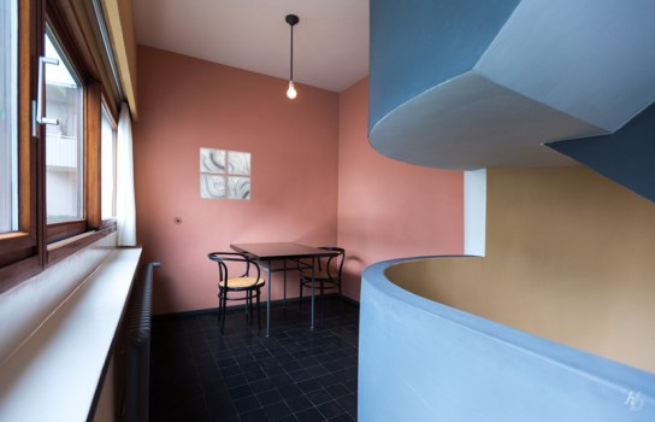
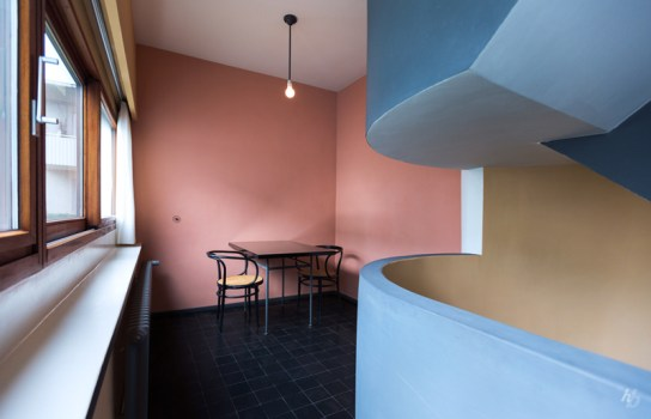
- wall art (225, 174)
